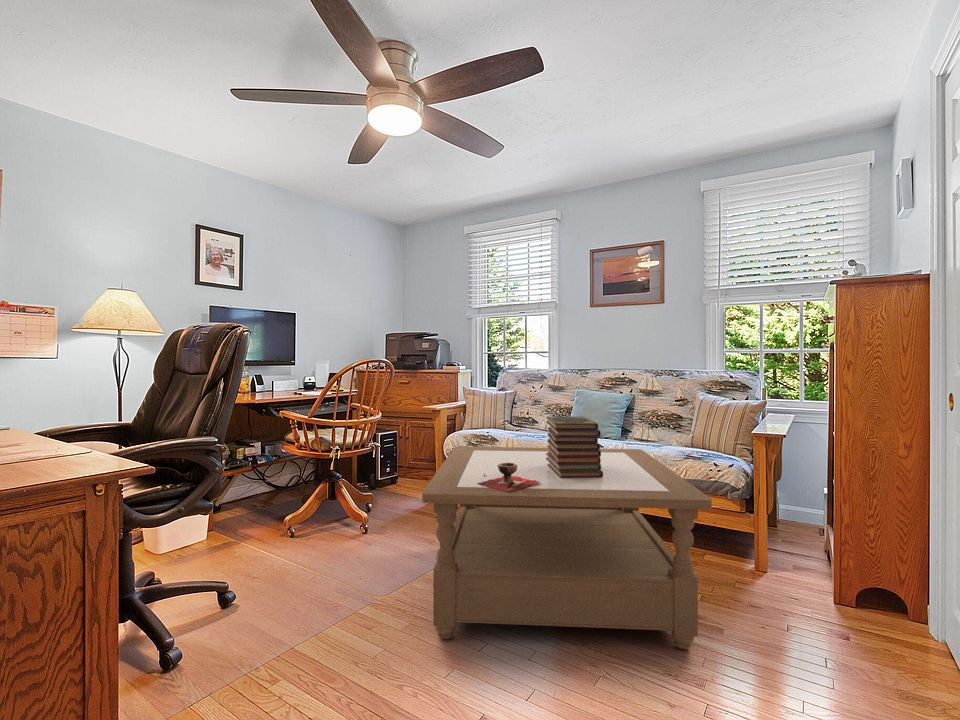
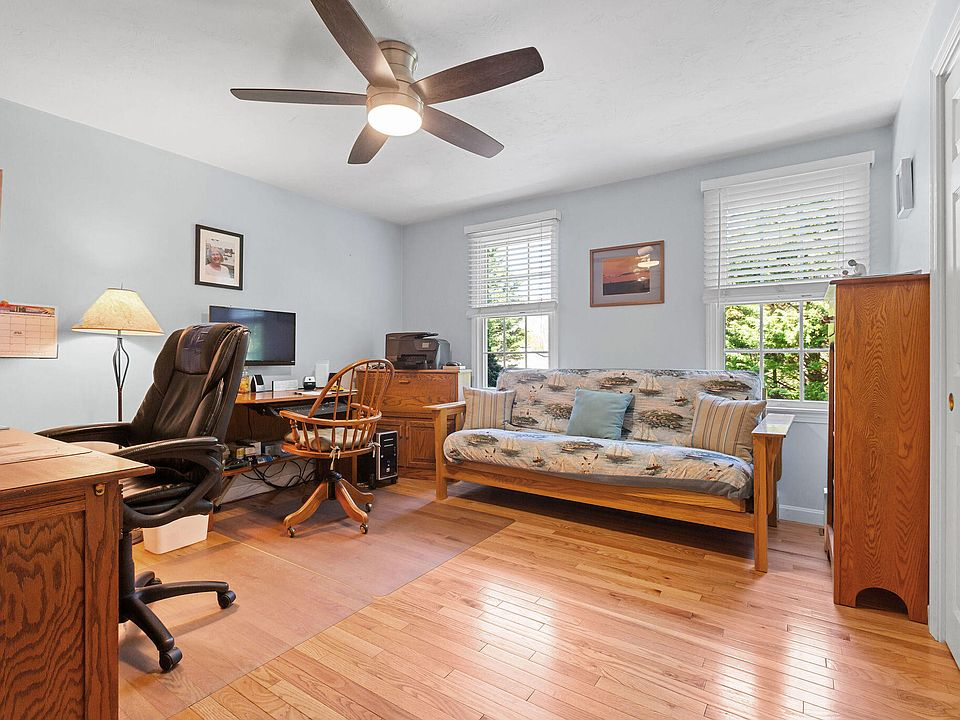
- book stack (571, 444)
- decorative bowl (509, 473)
- coffee table (553, 527)
